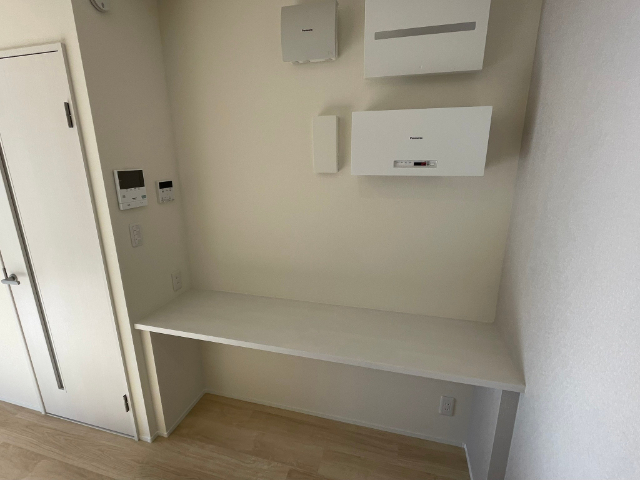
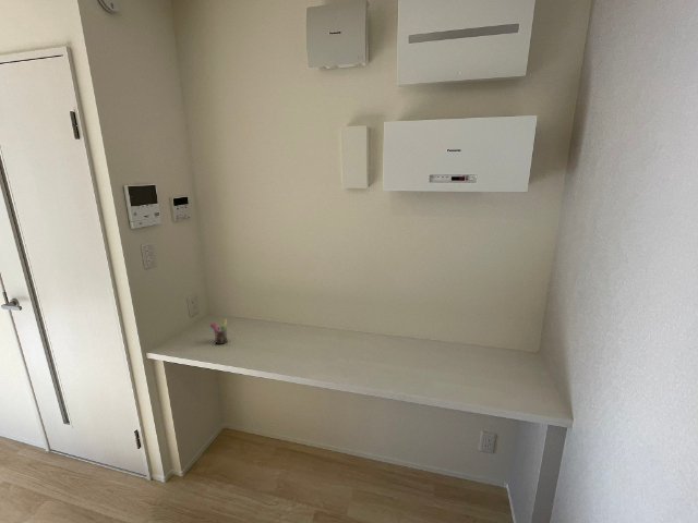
+ pen holder (220, 331)
